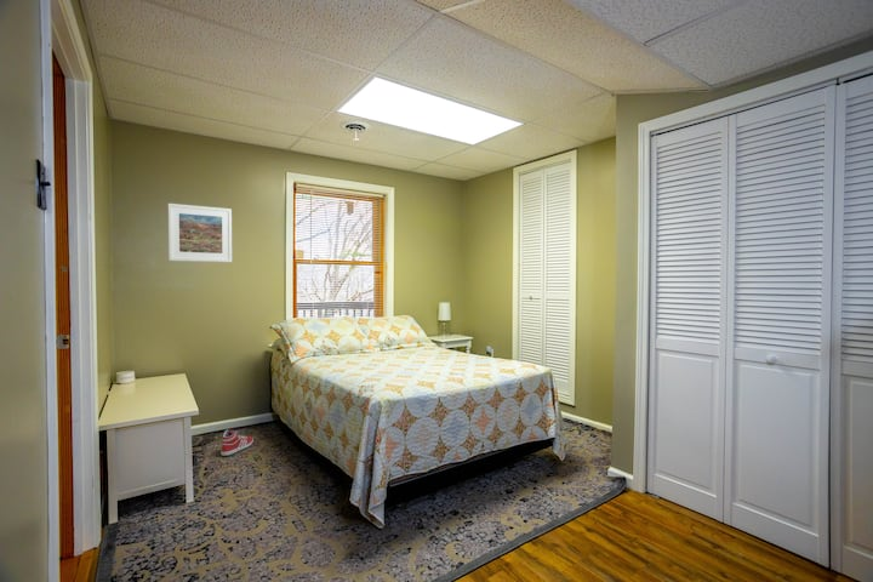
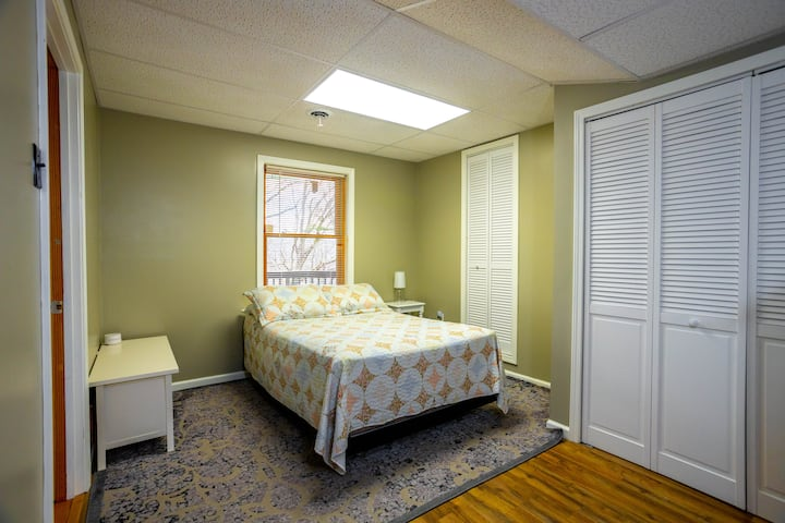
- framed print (200, 233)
- sneaker (238, 438)
